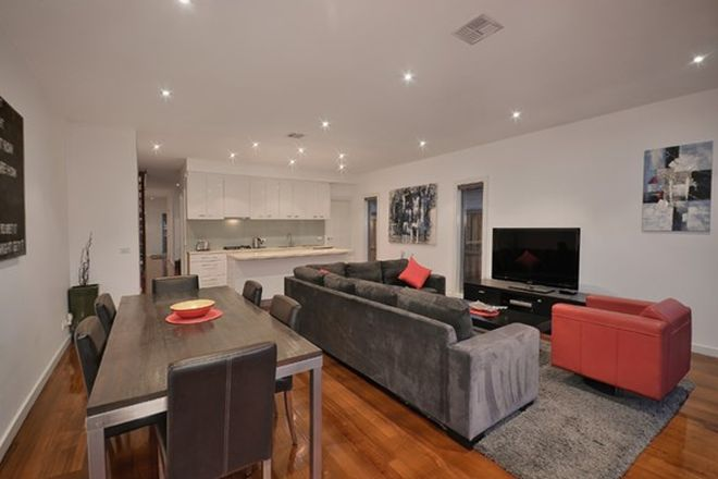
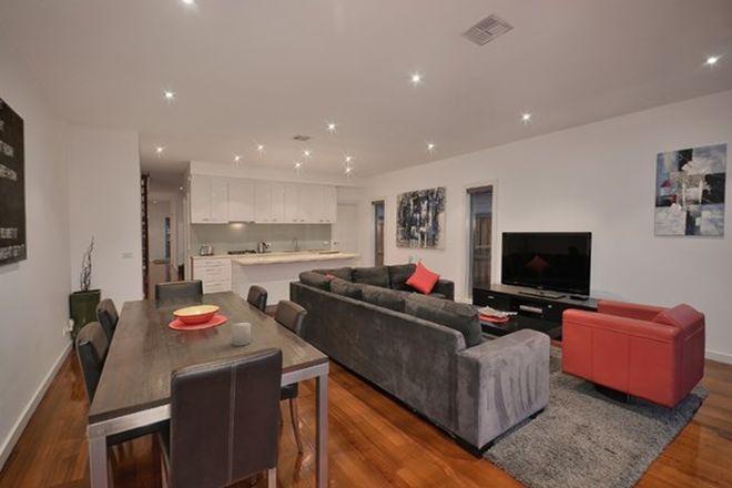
+ candle (241, 334)
